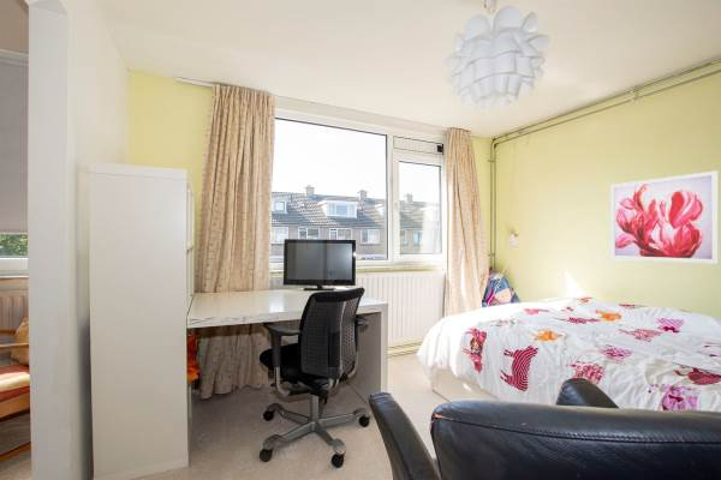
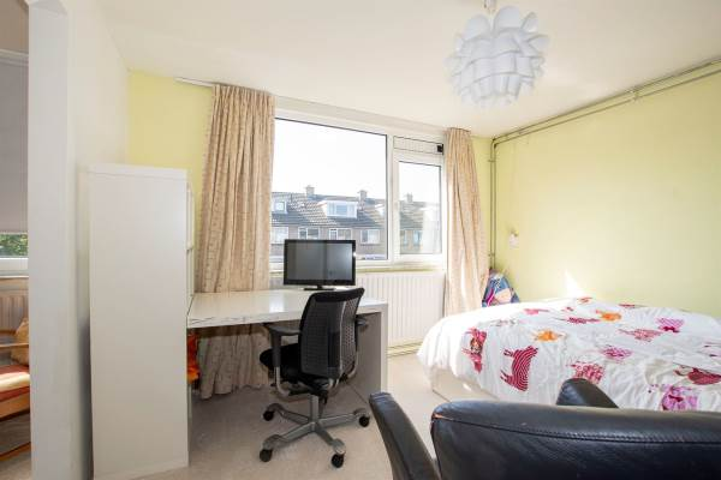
- wall art (659, 220)
